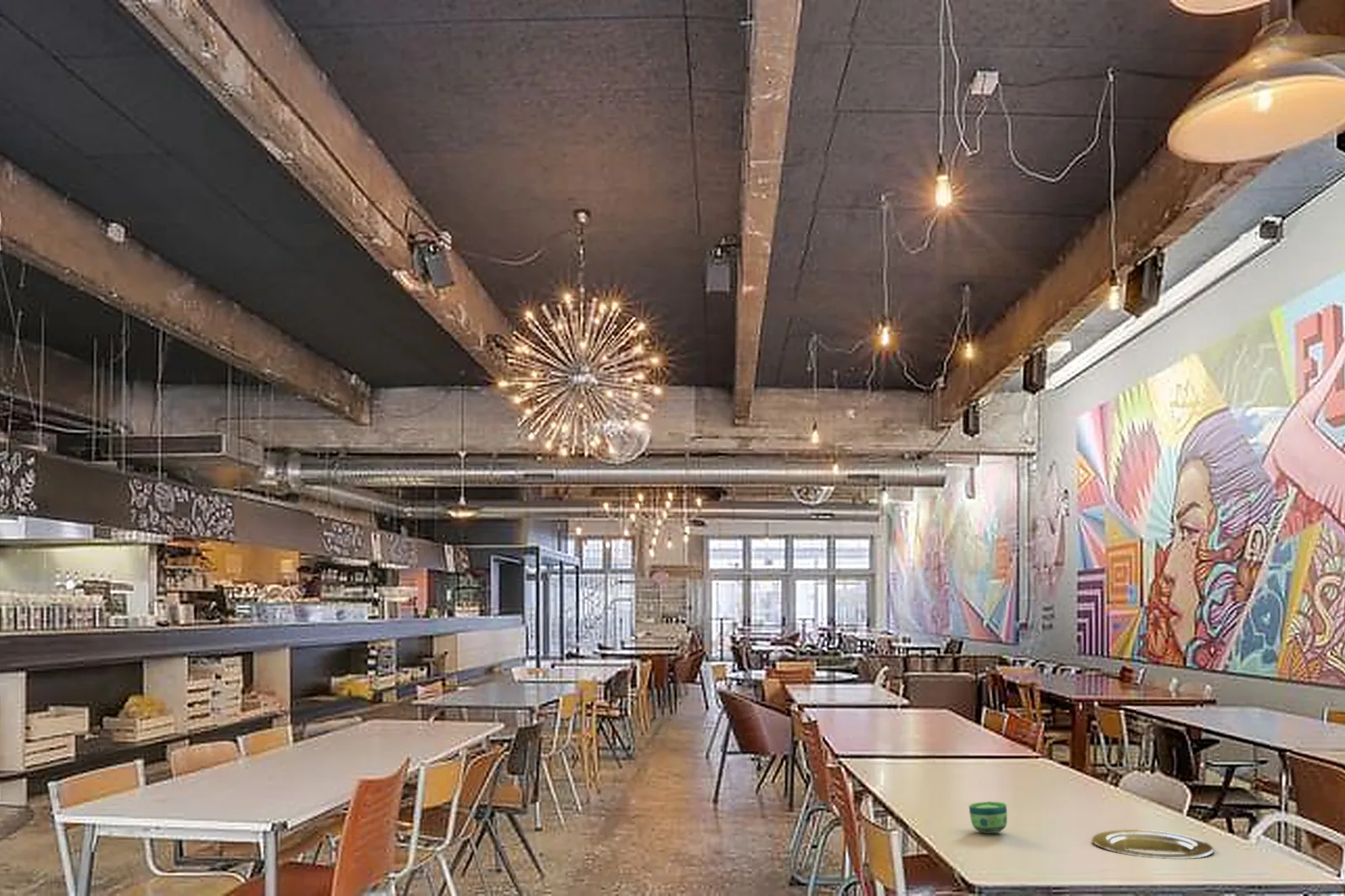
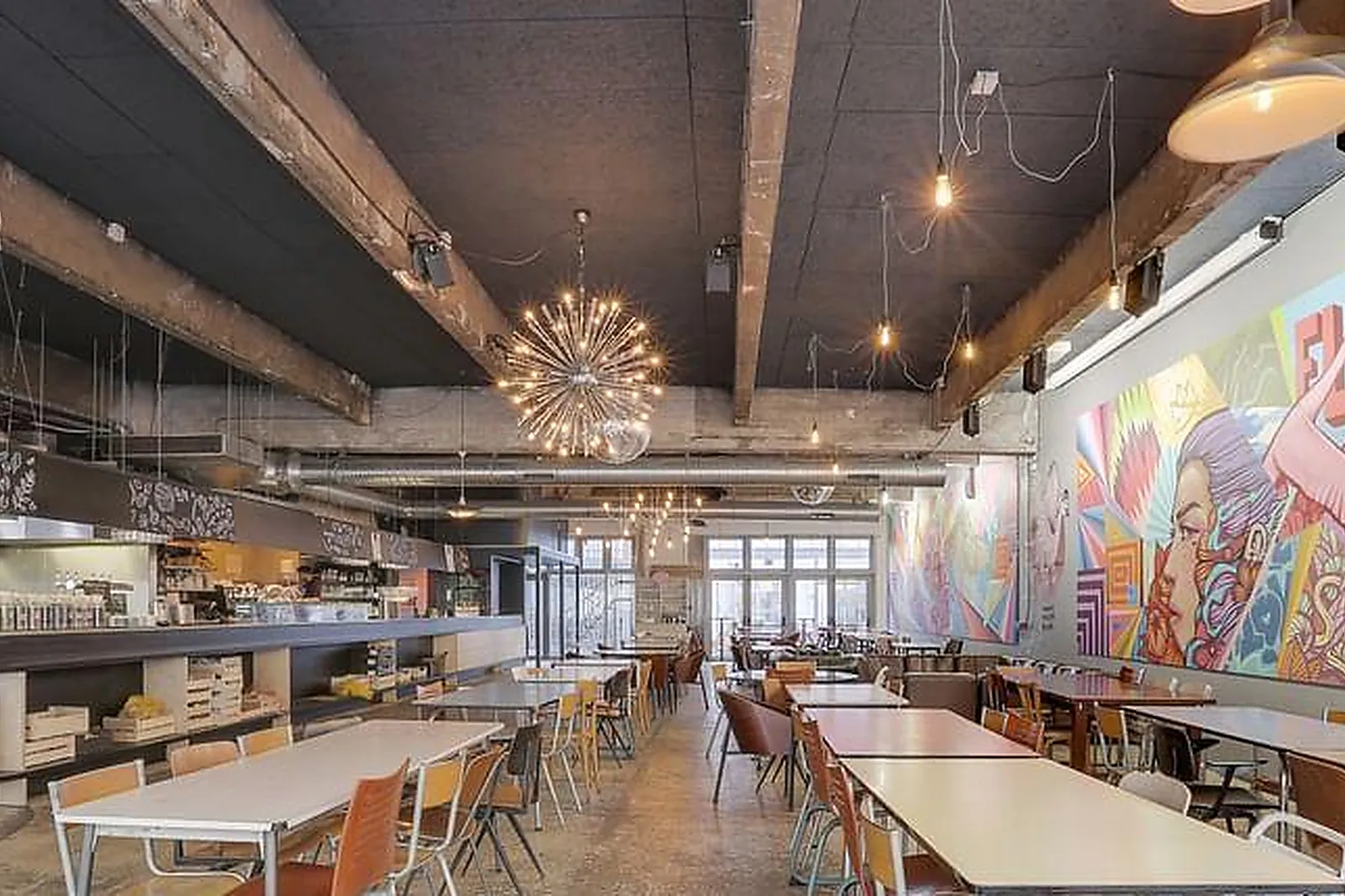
- plate (1152, 845)
- cup (987, 816)
